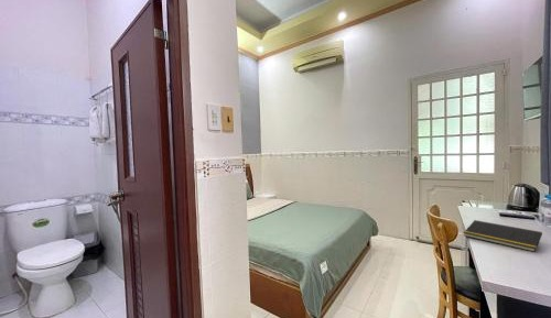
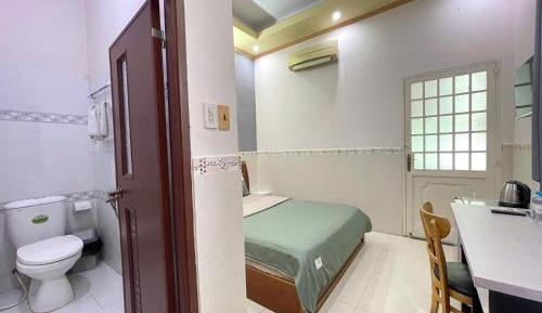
- notepad (500, 233)
